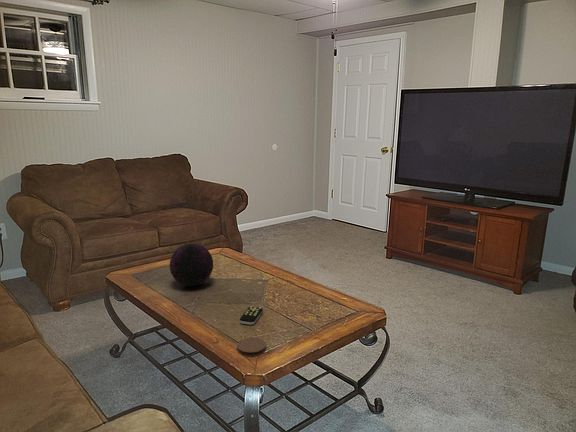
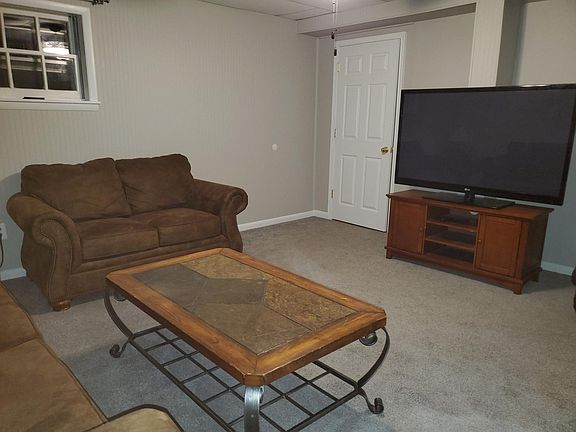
- coaster (251, 346)
- decorative orb (191, 264)
- remote control (251, 315)
